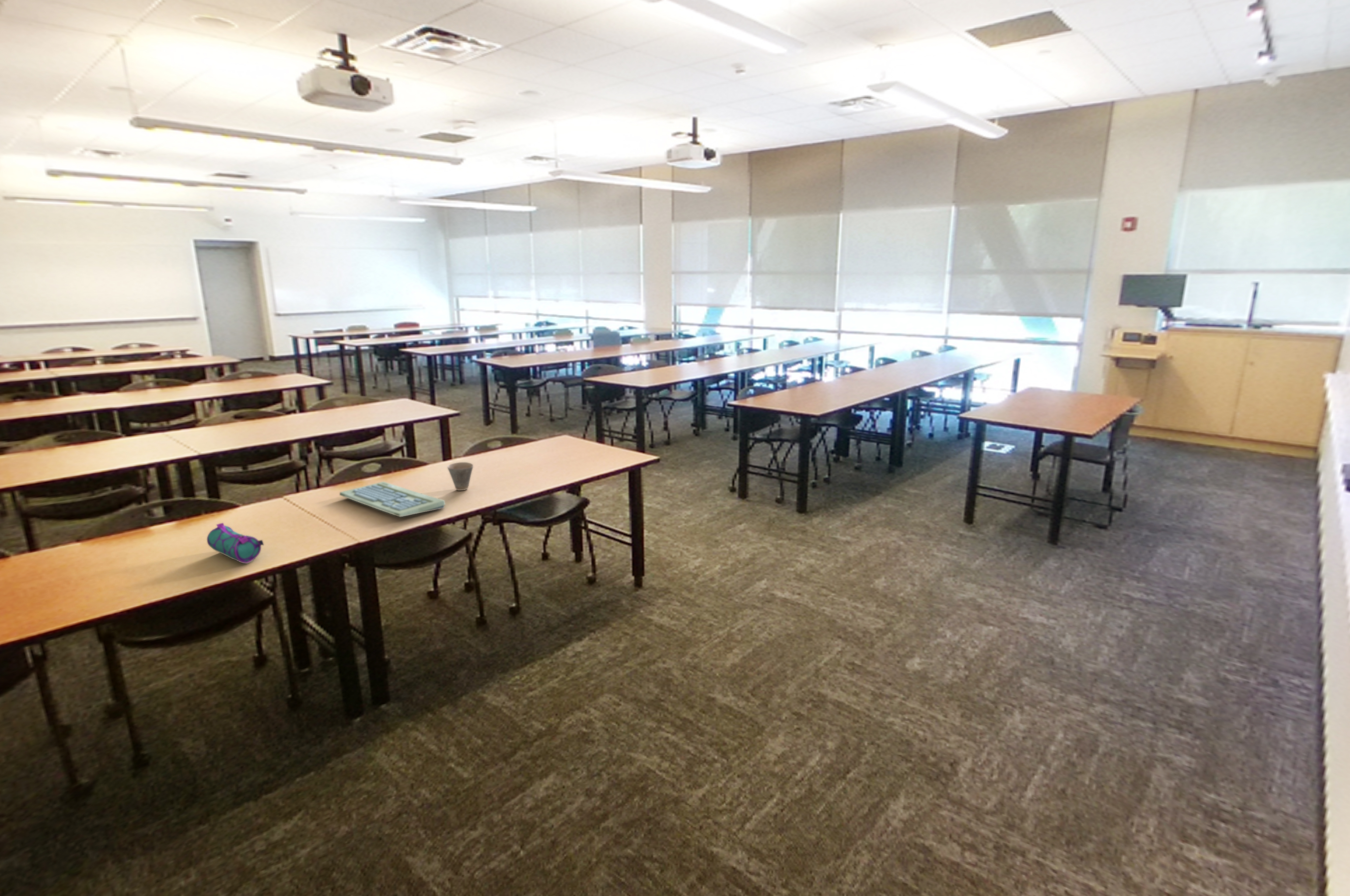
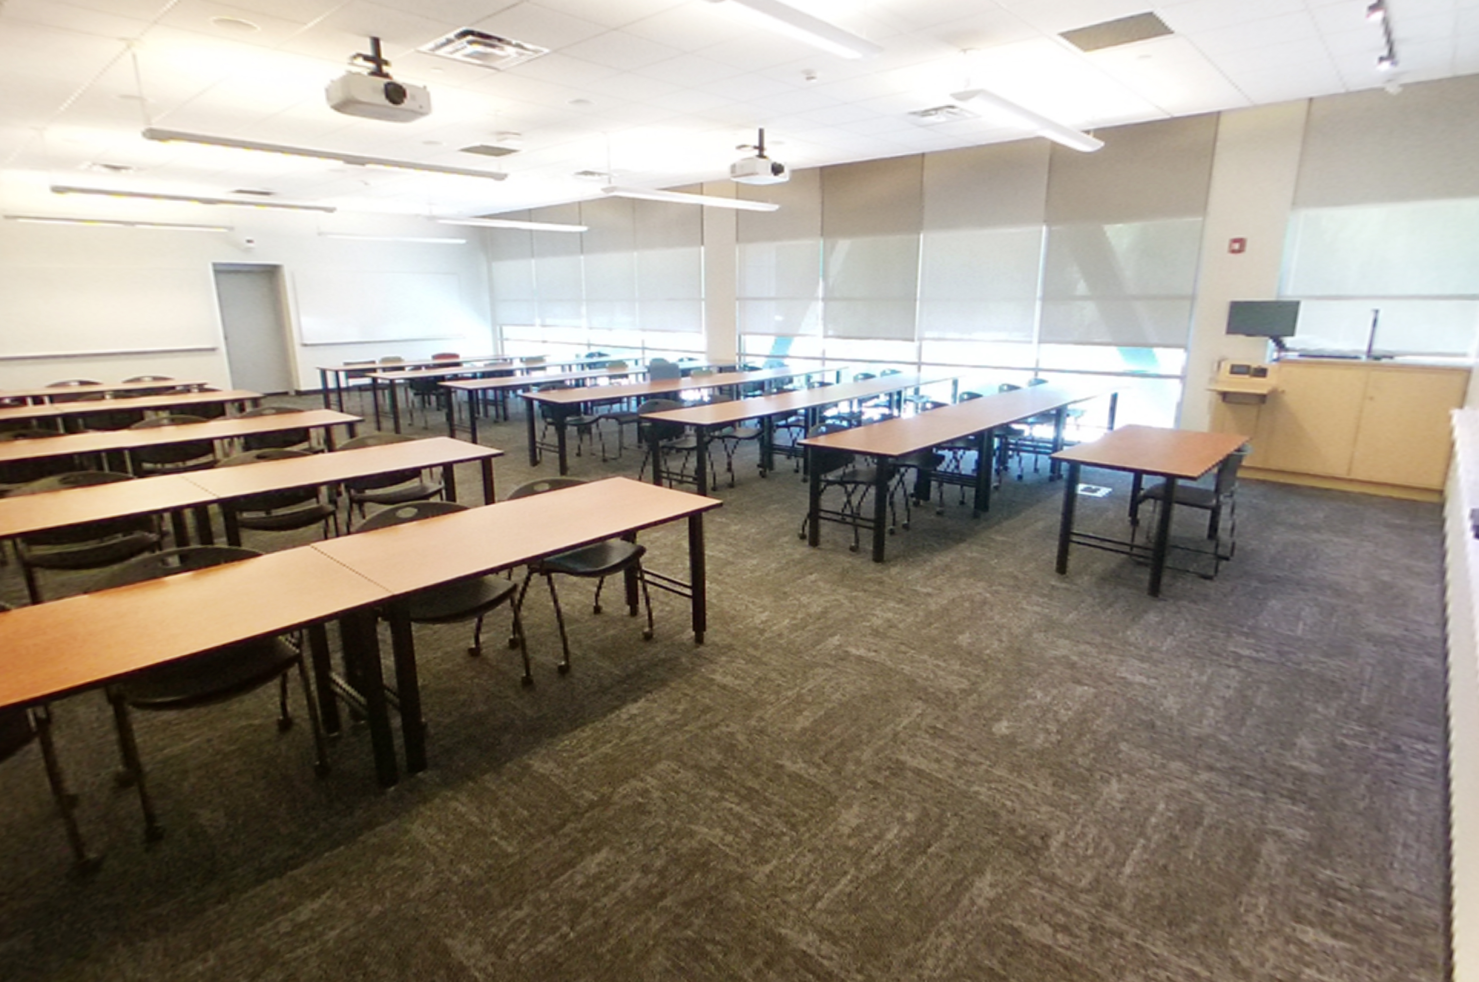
- pencil case (234, 543)
- keyboard (391, 499)
- cup (461, 477)
